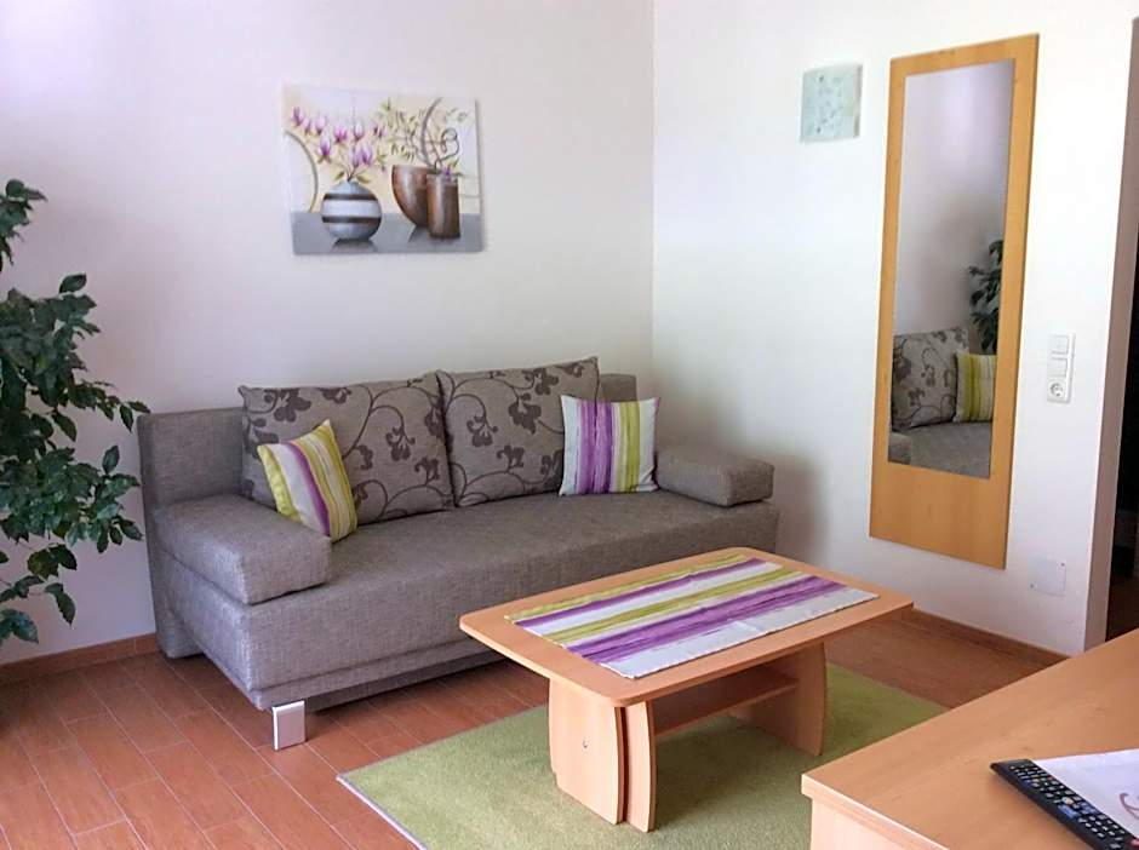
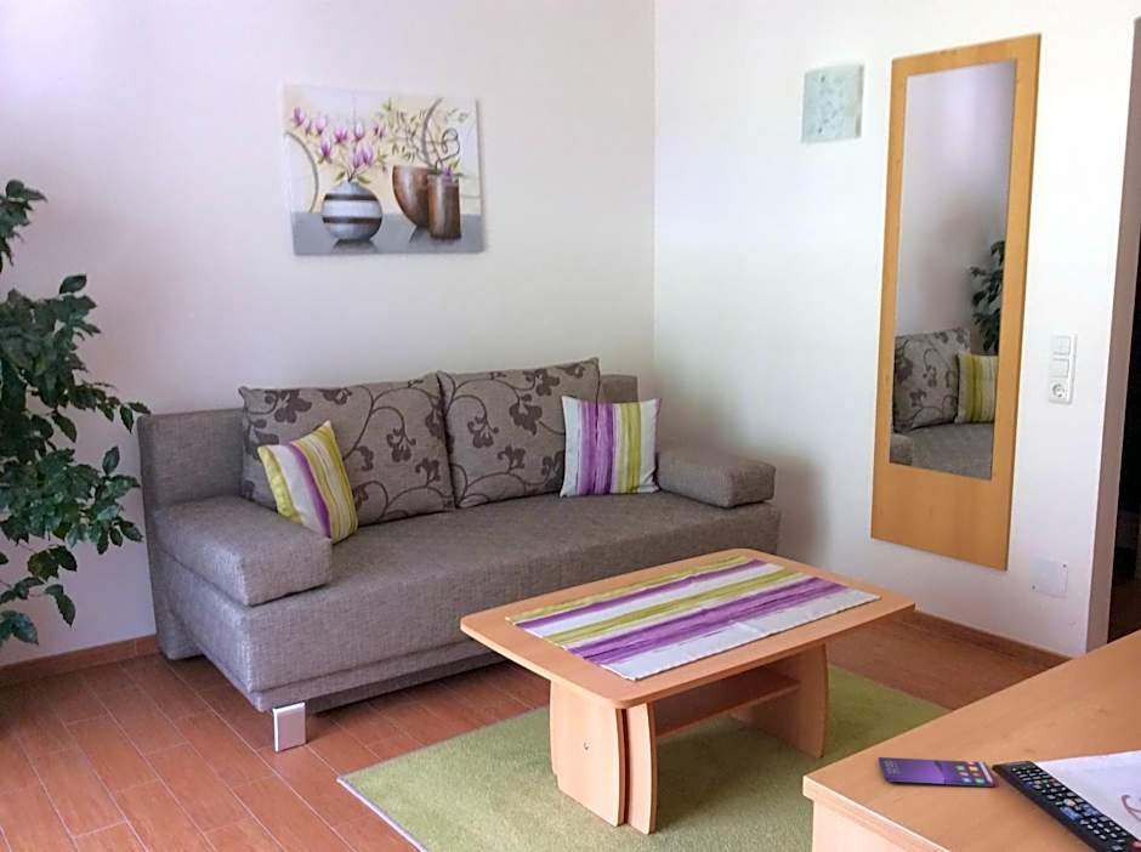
+ smartphone (935, 771)
